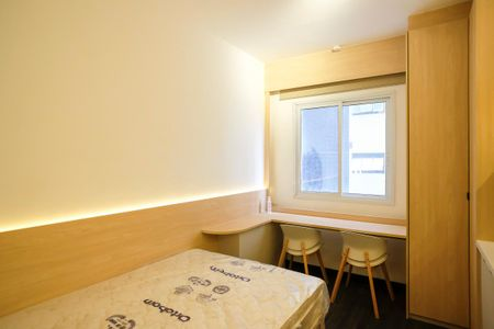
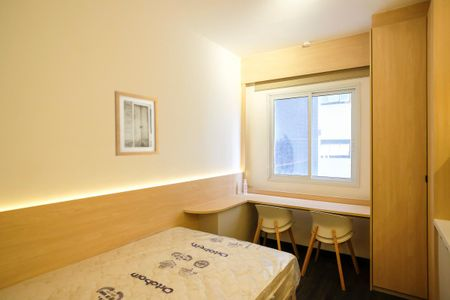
+ wall art (138, 125)
